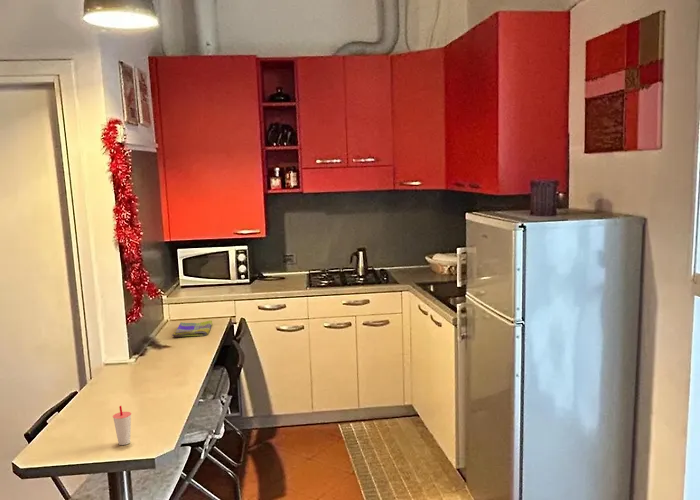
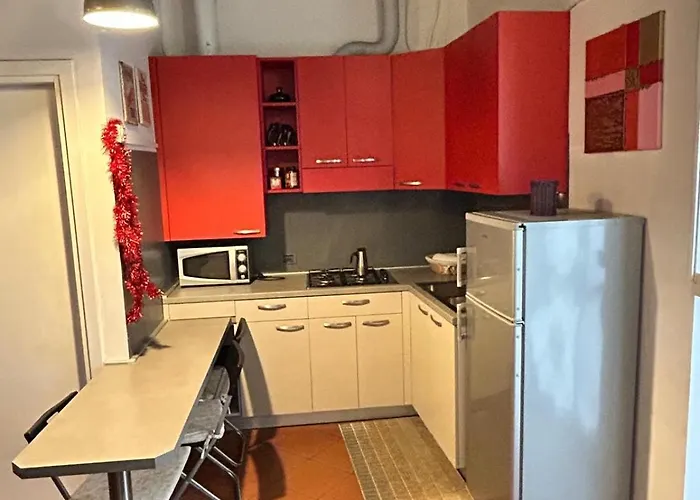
- dish towel (193, 328)
- cup (122, 424)
